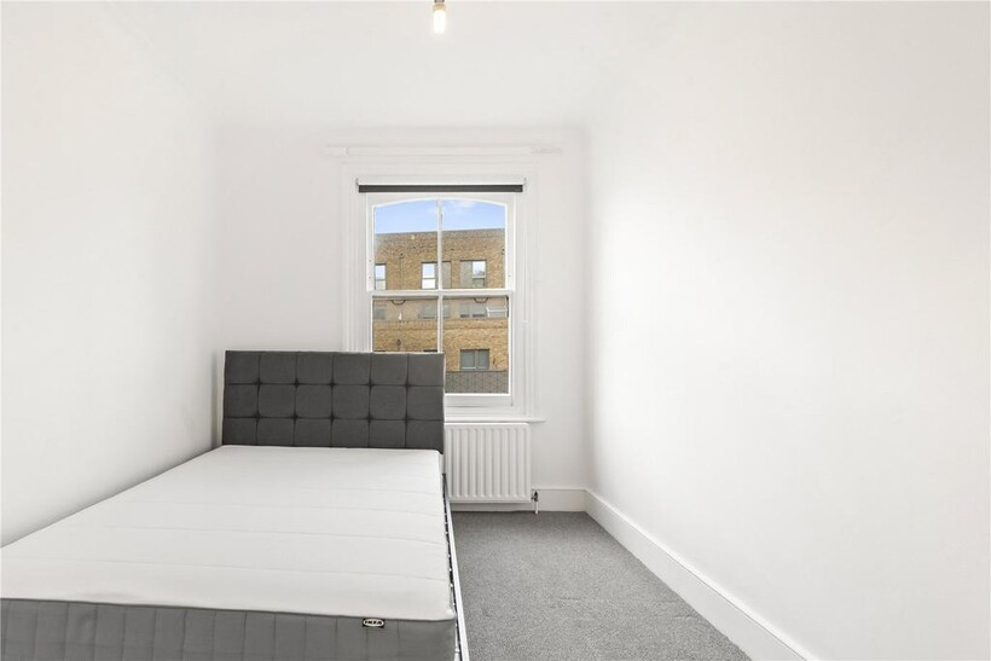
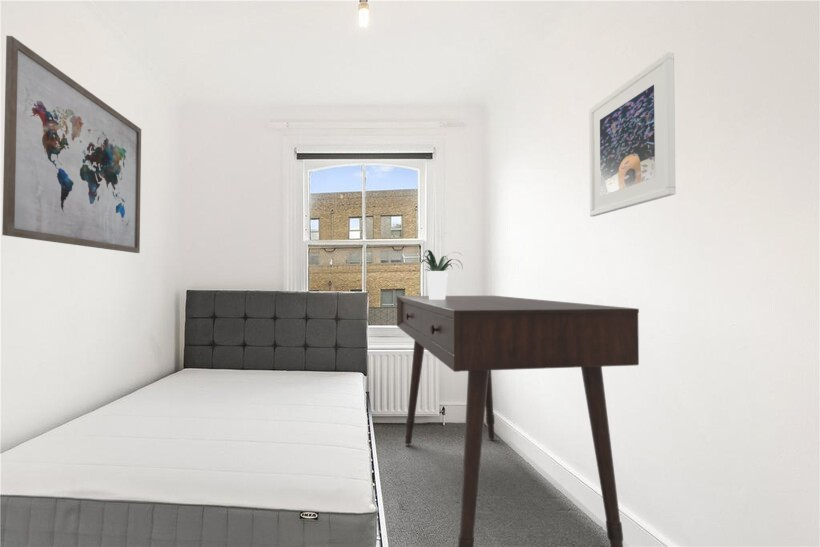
+ potted plant (436, 274)
+ wall art (88, 169)
+ desk (481, 393)
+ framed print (625, 145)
